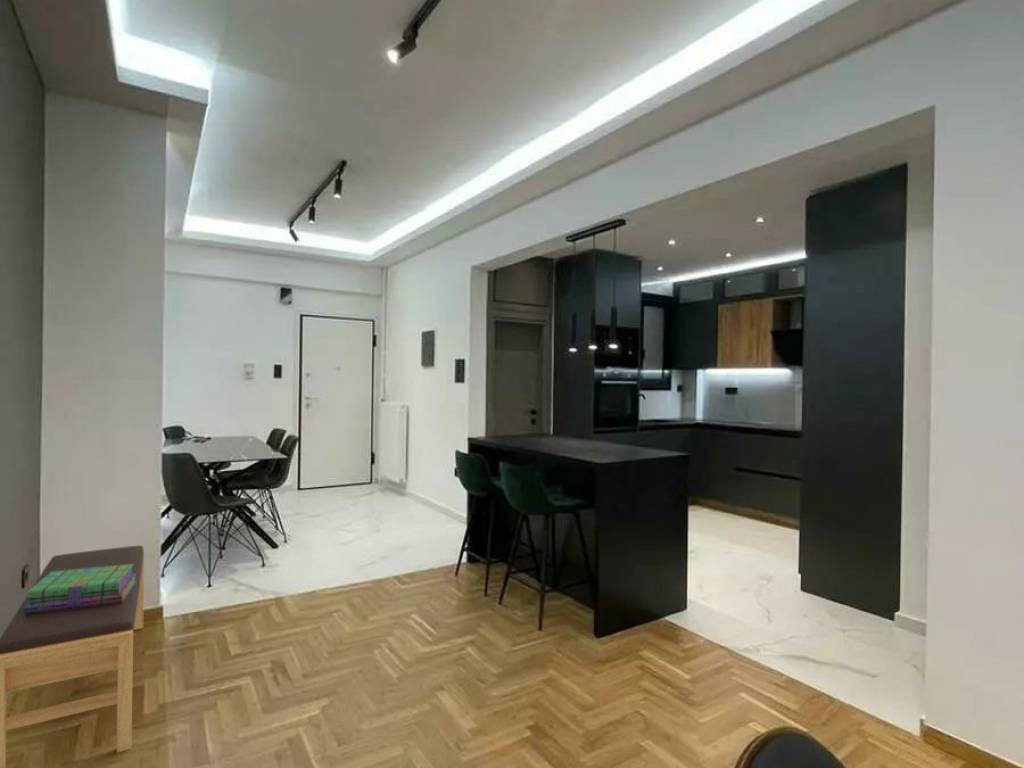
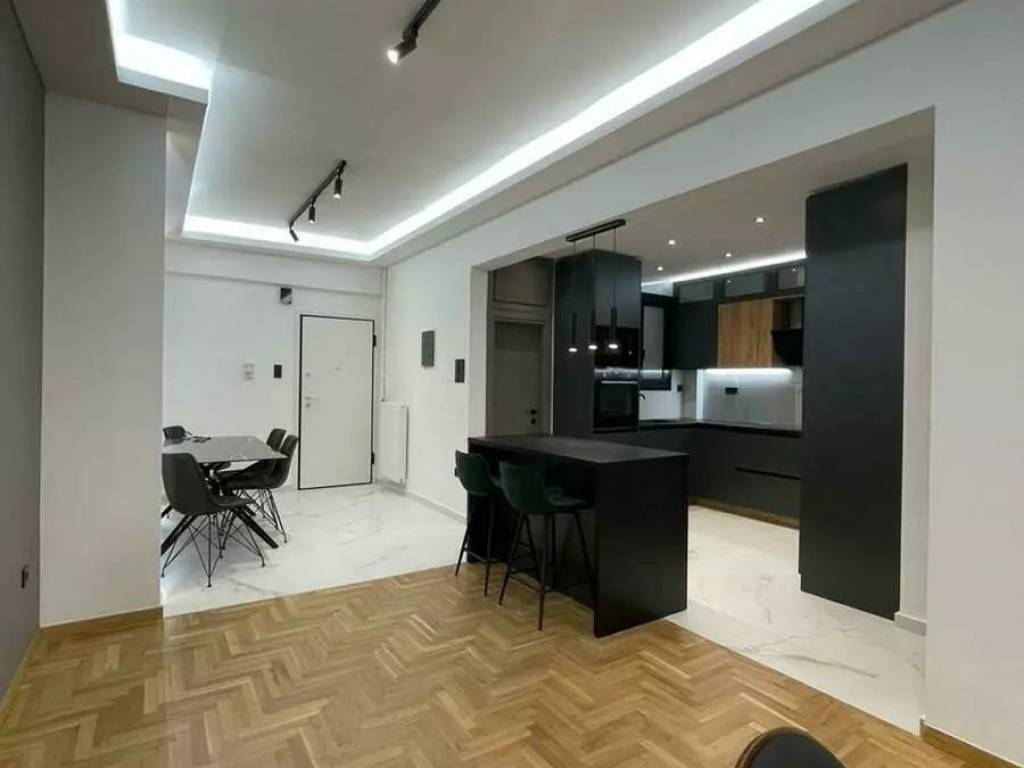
- bench (85, 635)
- stack of books (84, 586)
